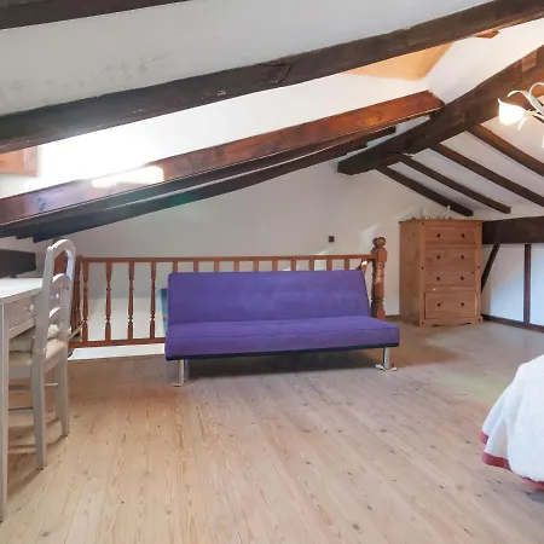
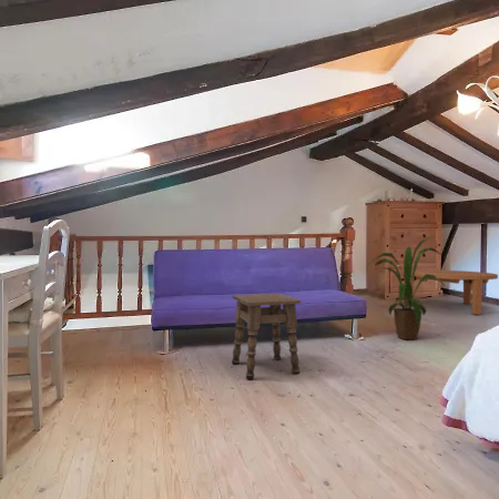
+ side table (257, 329)
+ house plant (404, 286)
+ coffee table (450, 282)
